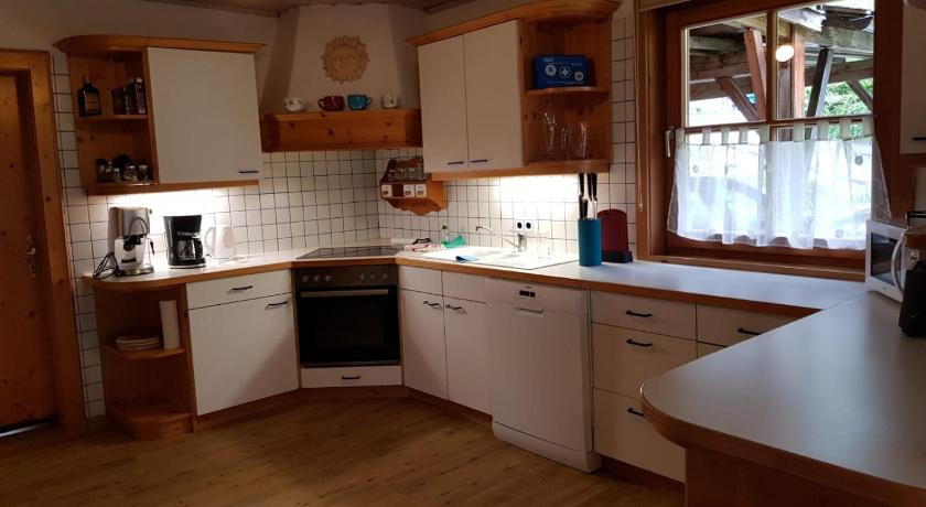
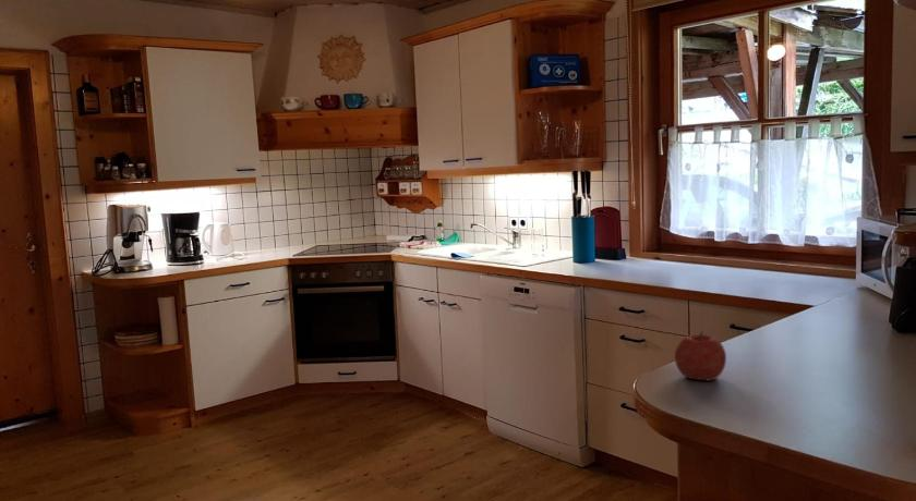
+ fruit (701, 353)
